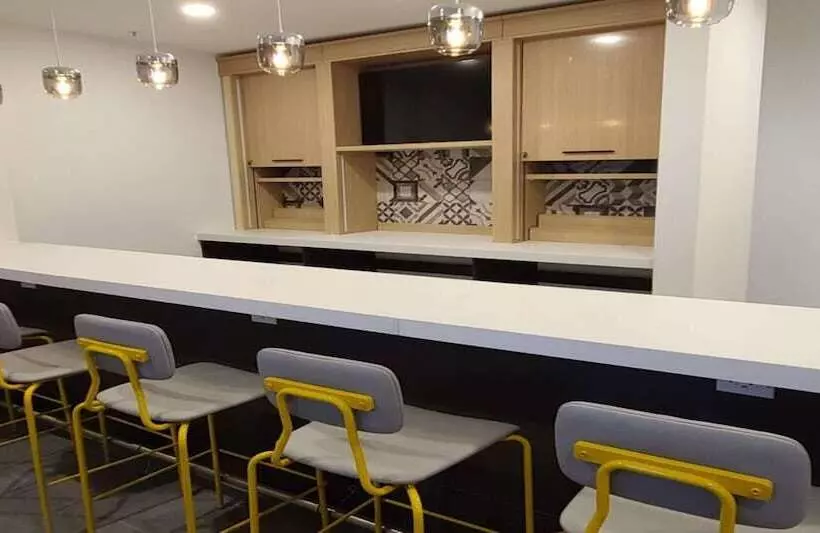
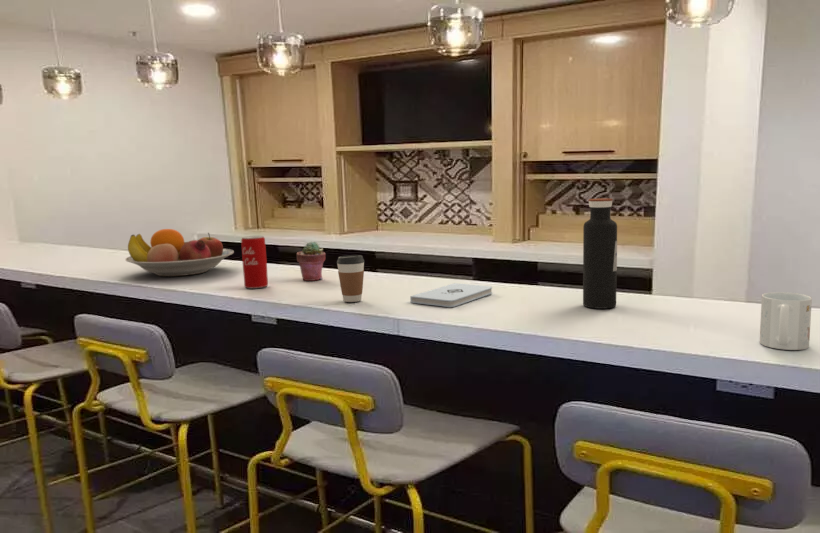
+ fruit bowl (180, 250)
+ coffee cup (351, 278)
+ beverage can (254, 261)
+ notepad (453, 294)
+ mug (784, 322)
+ water bottle (599, 252)
+ potted succulent (311, 260)
